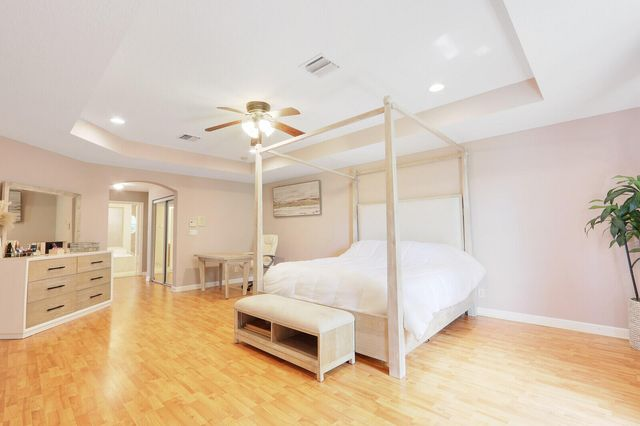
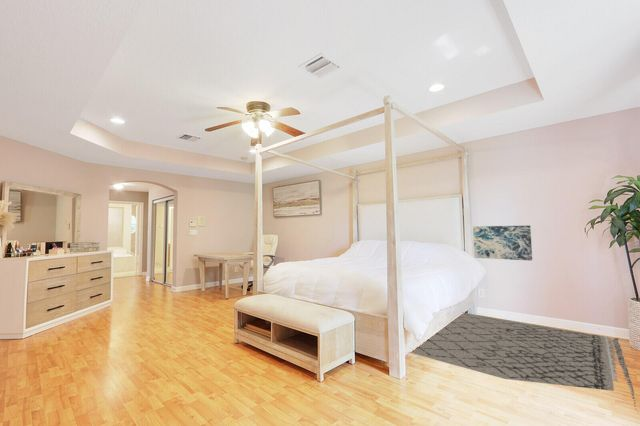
+ wall art (501, 242)
+ rug (468, 334)
